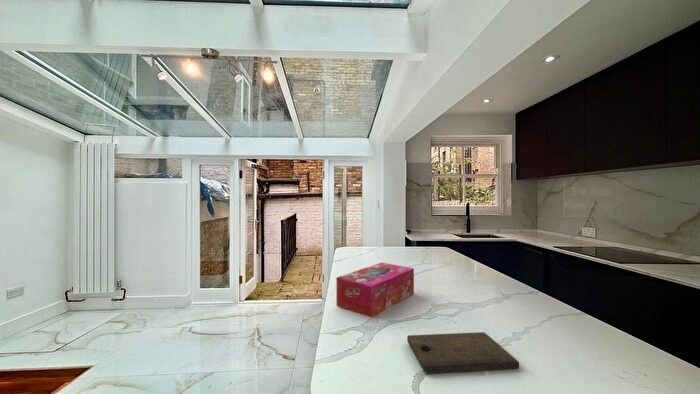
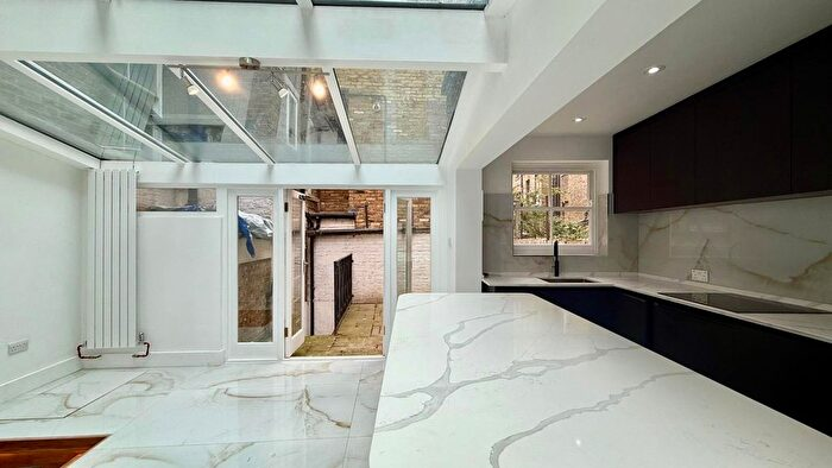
- tissue box (377, 285)
- cutting board (458, 350)
